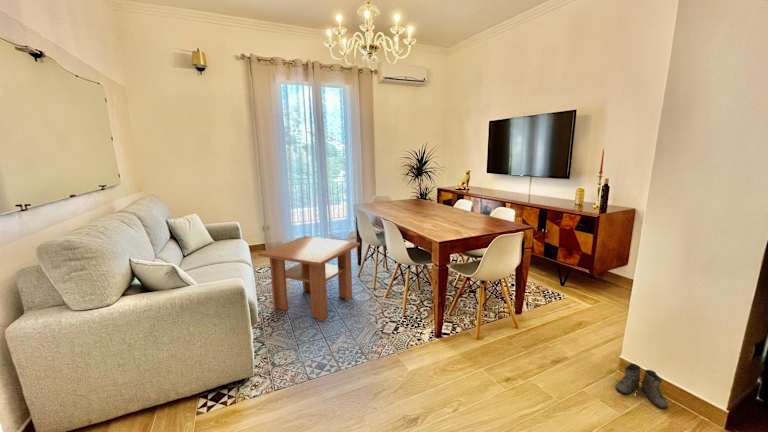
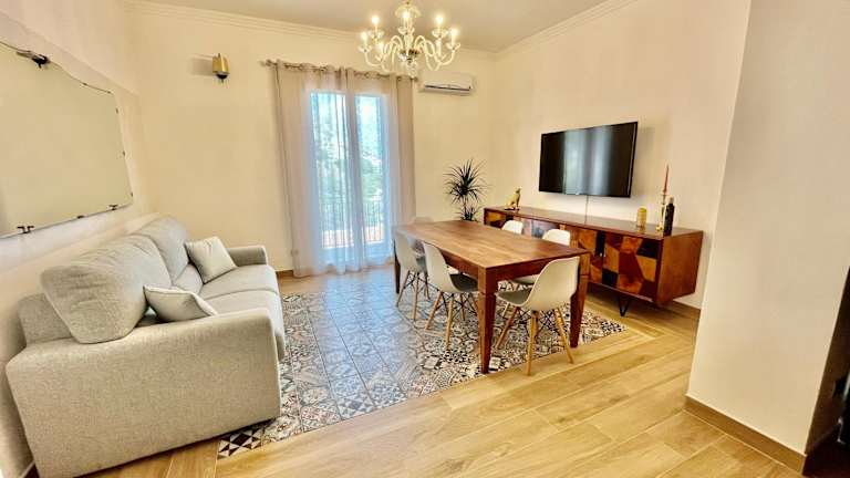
- boots (639, 381)
- coffee table (313, 275)
